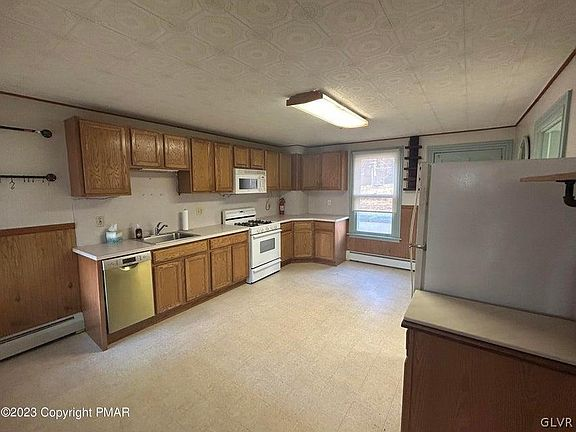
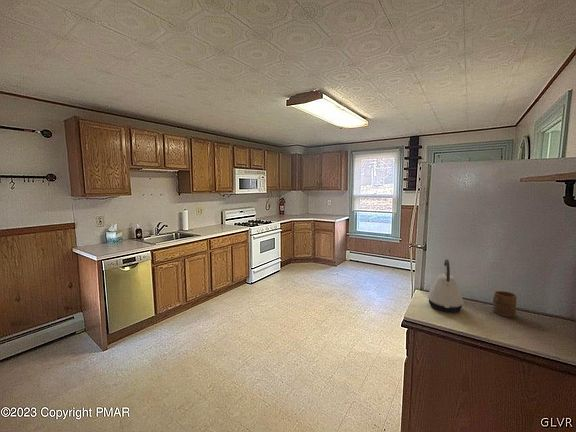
+ cup (504, 303)
+ kettle (445, 283)
